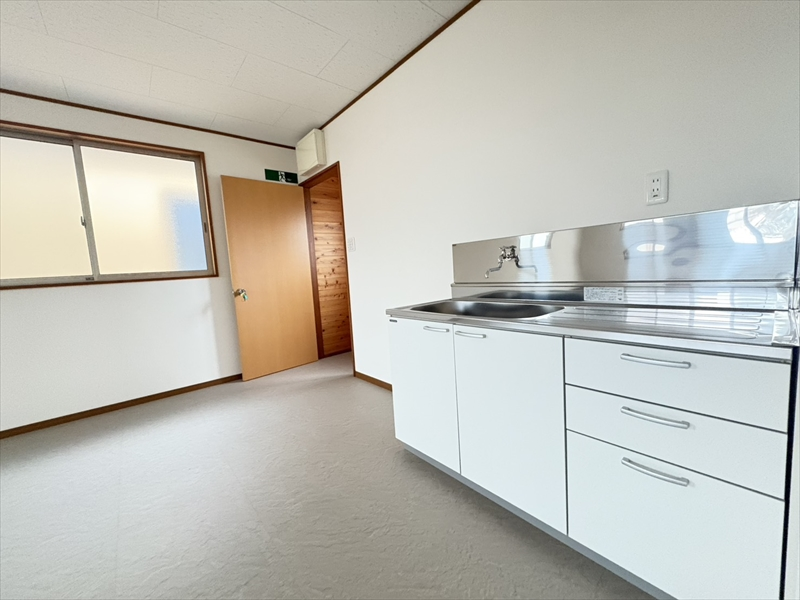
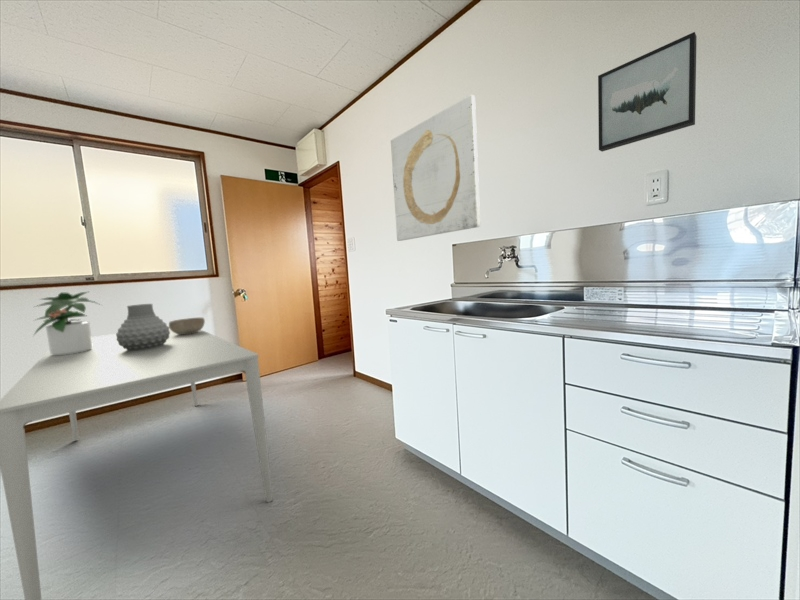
+ bowl (187, 326)
+ wall art (643, 98)
+ vase (142, 325)
+ wall art (430, 178)
+ potted plant (68, 321)
+ dining table (140, 395)
